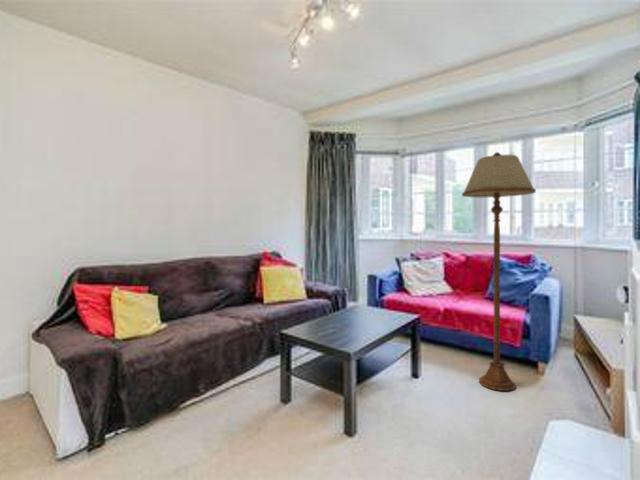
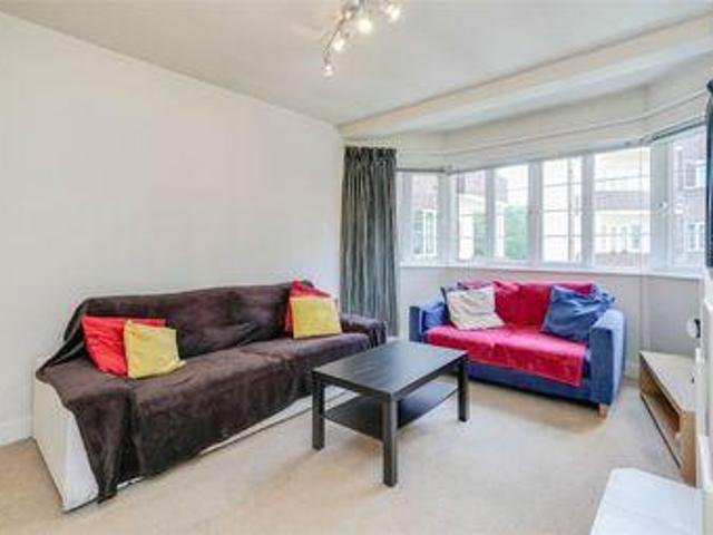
- floor lamp (497, 268)
